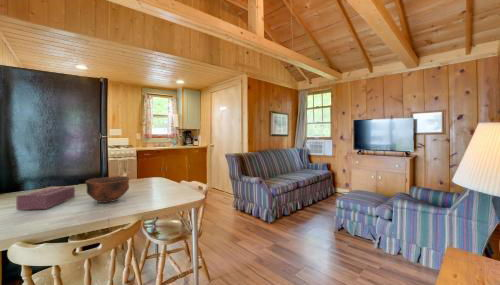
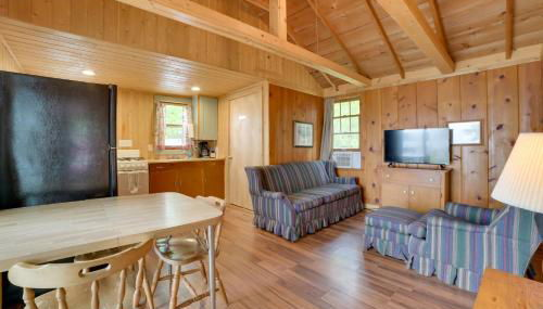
- bowl (108, 190)
- tissue box (48, 196)
